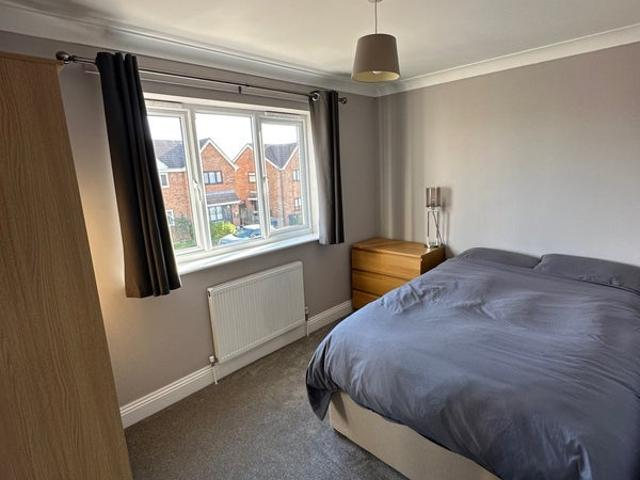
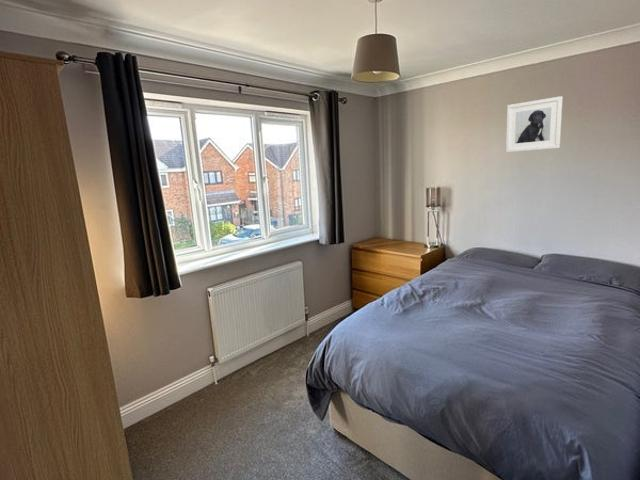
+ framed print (532, 126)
